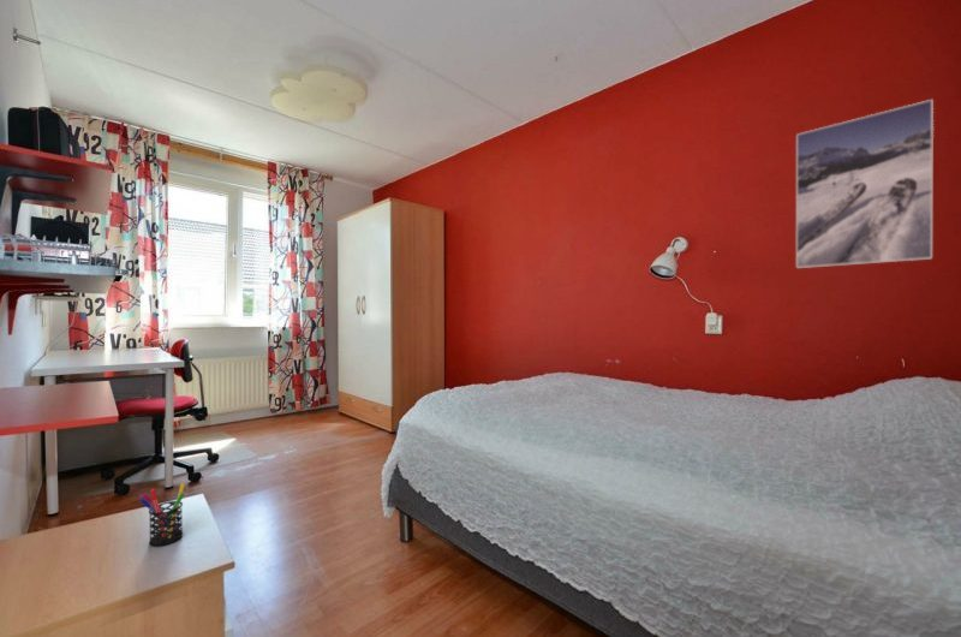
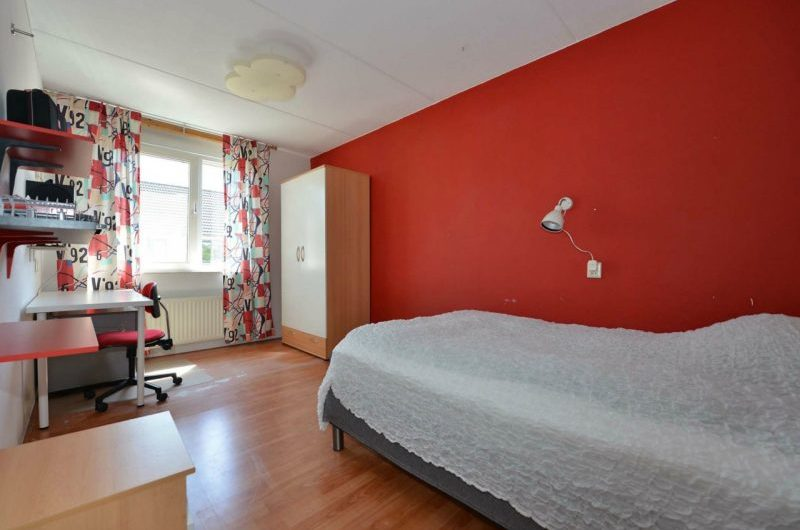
- pen holder (167, 512)
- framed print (858, 191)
